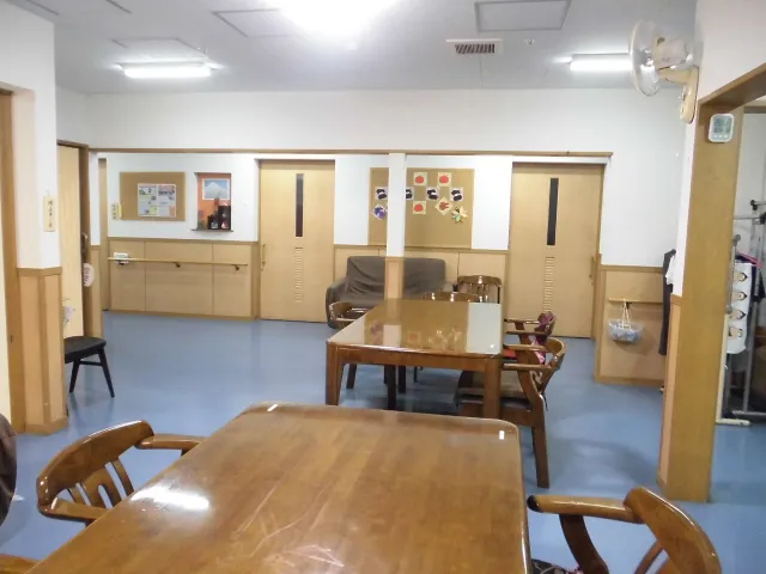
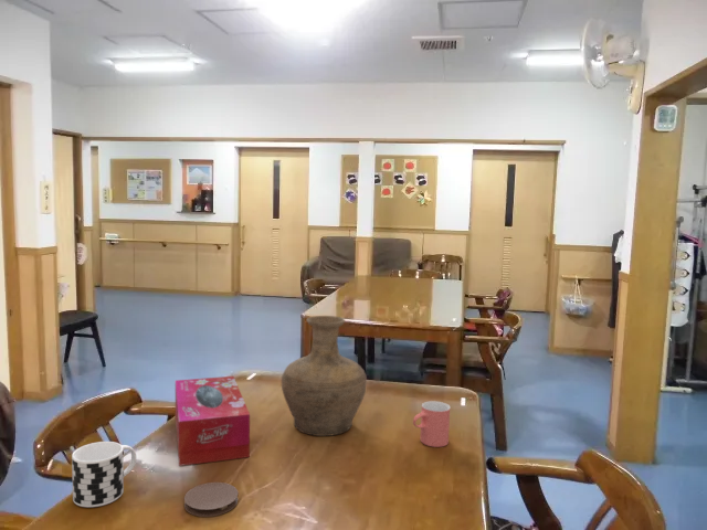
+ cup (106, 470)
+ vase (324, 372)
+ coaster (211, 498)
+ tissue box (209, 415)
+ cup (430, 424)
